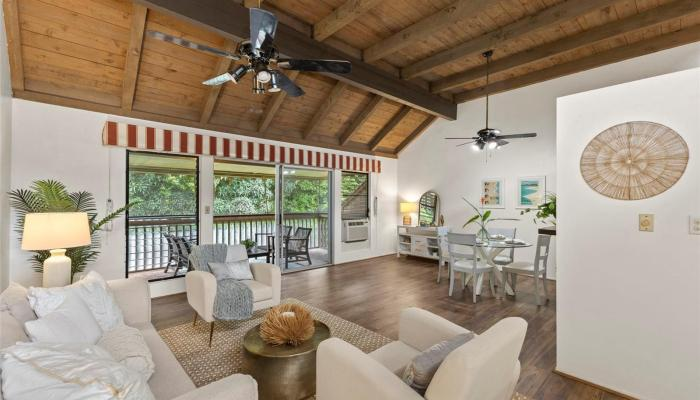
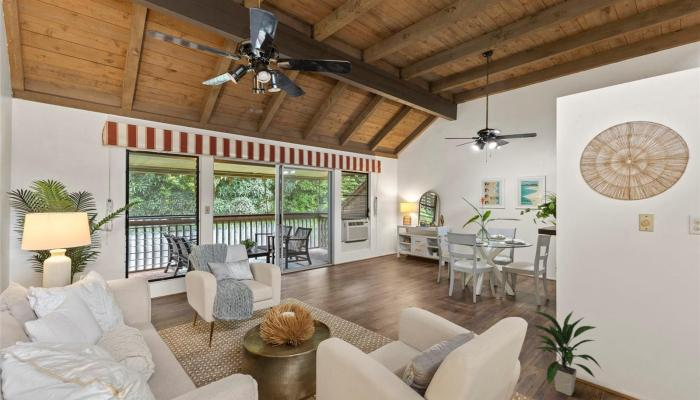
+ indoor plant (562, 350)
